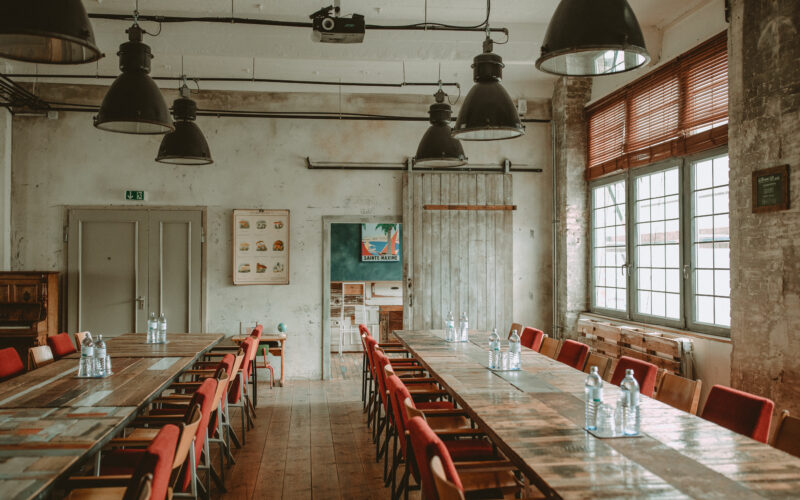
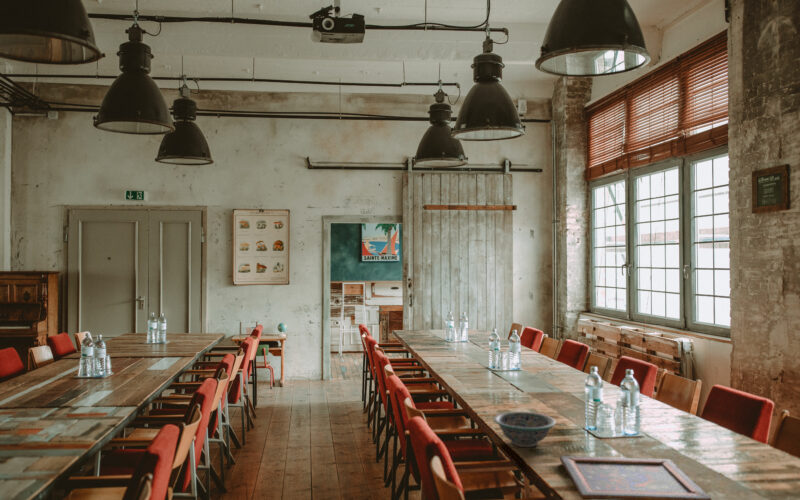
+ decorative bowl (524, 431)
+ painted panel (629, 477)
